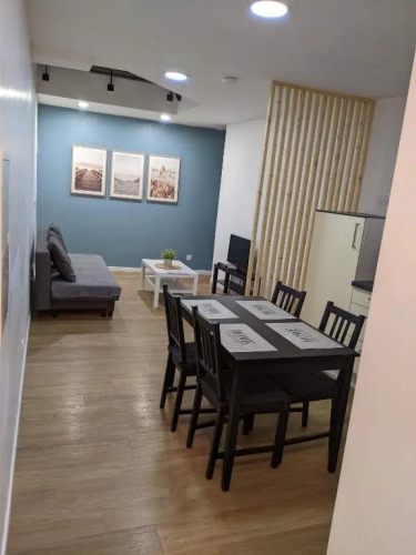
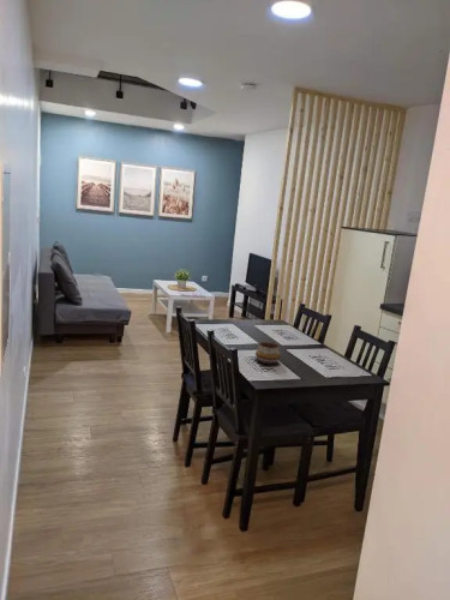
+ decorative bowl (268, 353)
